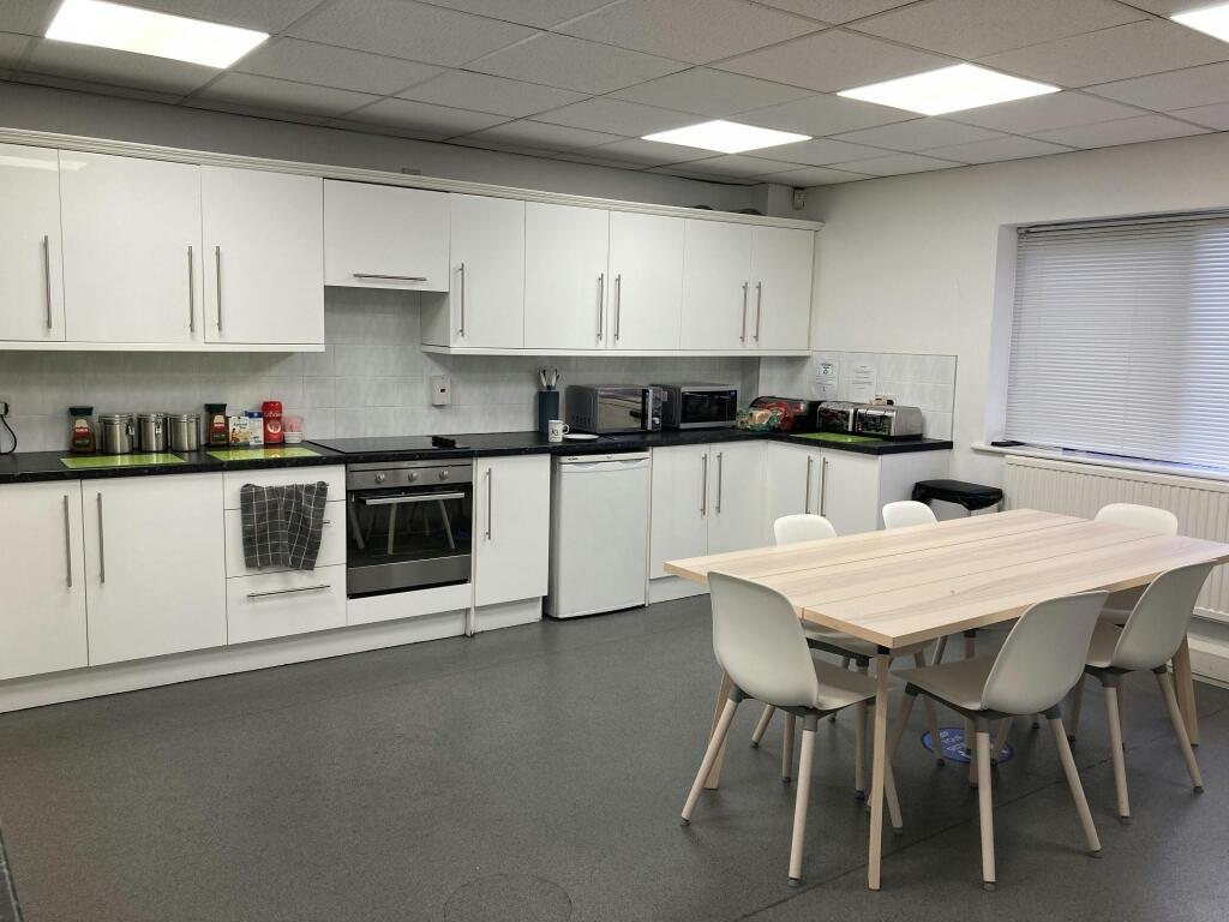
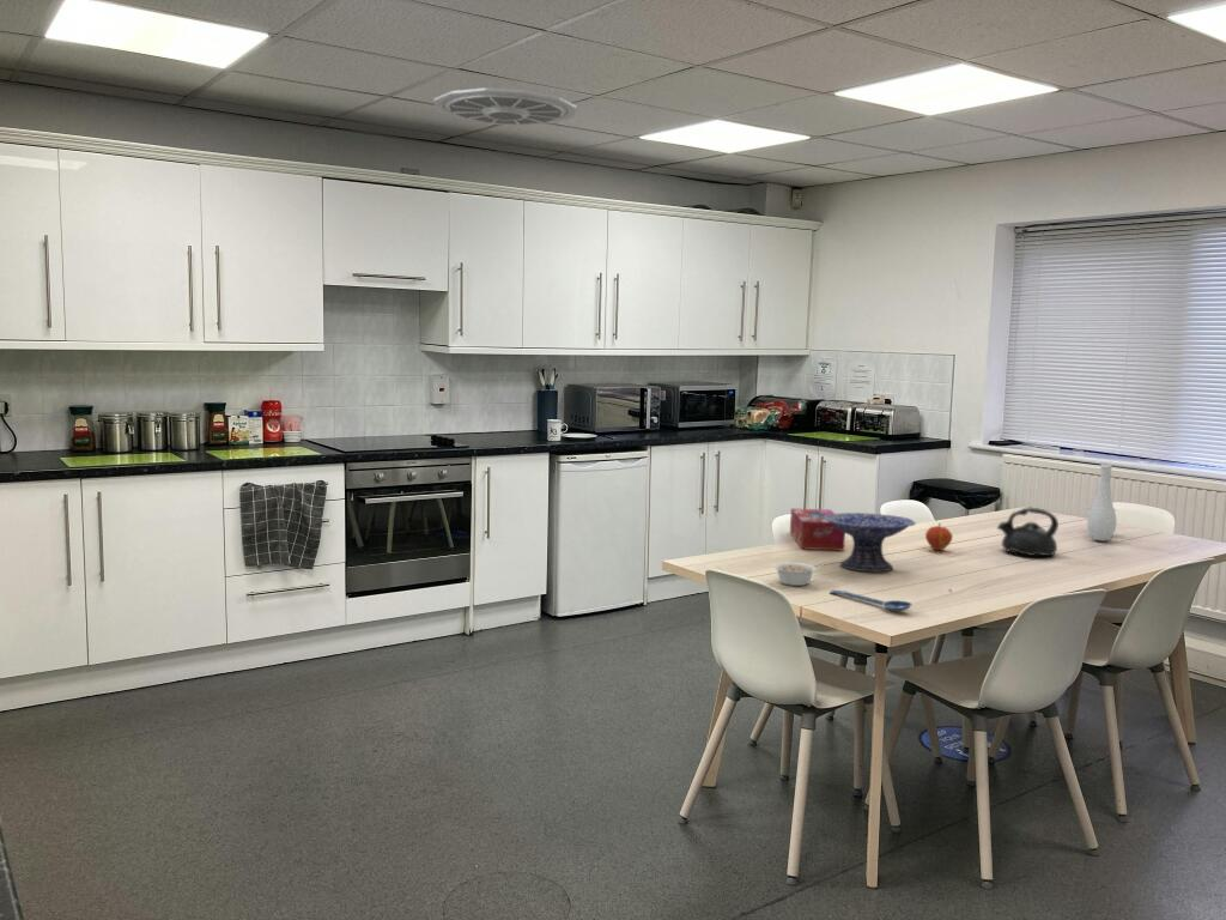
+ spoon (870, 598)
+ tissue box (817, 528)
+ legume (795, 573)
+ teapot (1027, 529)
+ fruit (939, 537)
+ ceiling vent (505, 110)
+ vase (1103, 500)
+ decorative bowl (867, 541)
